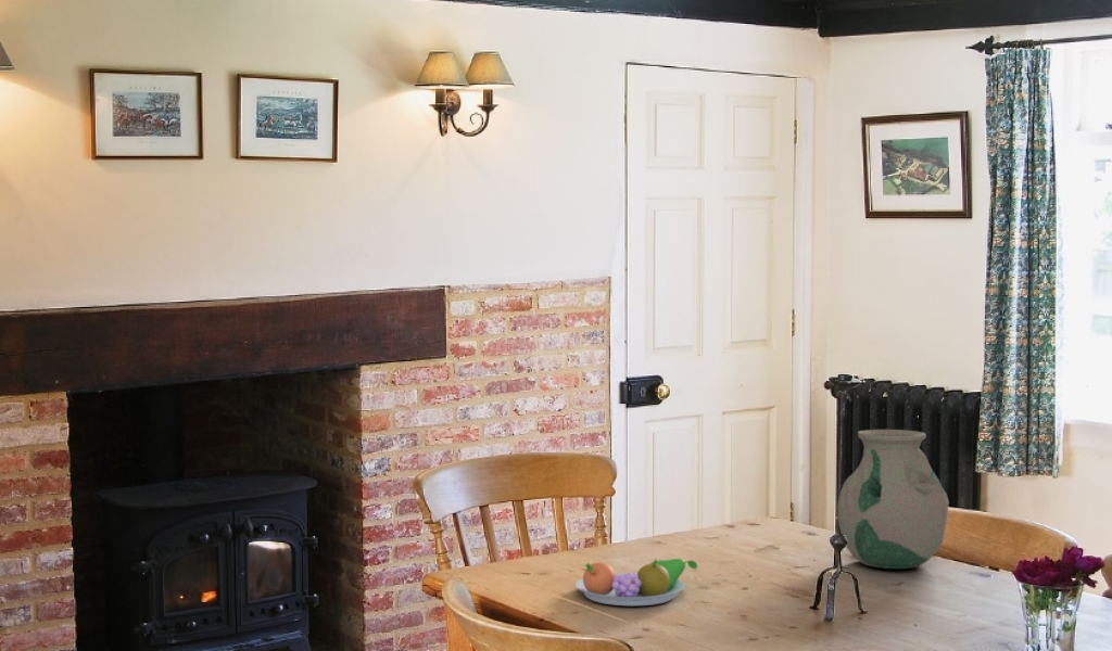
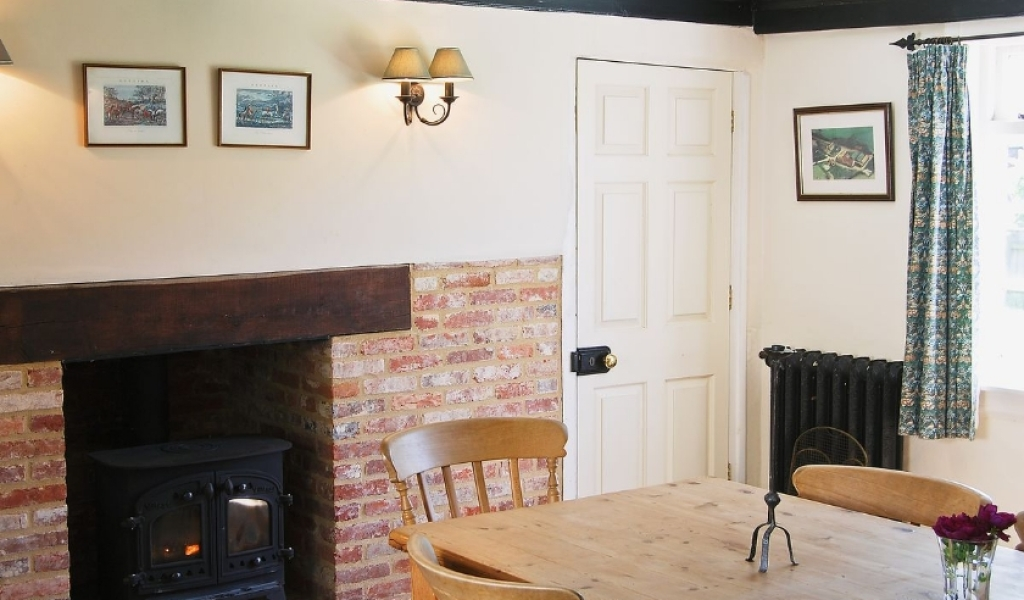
- fruit bowl (634, 574)
- vase (892, 498)
